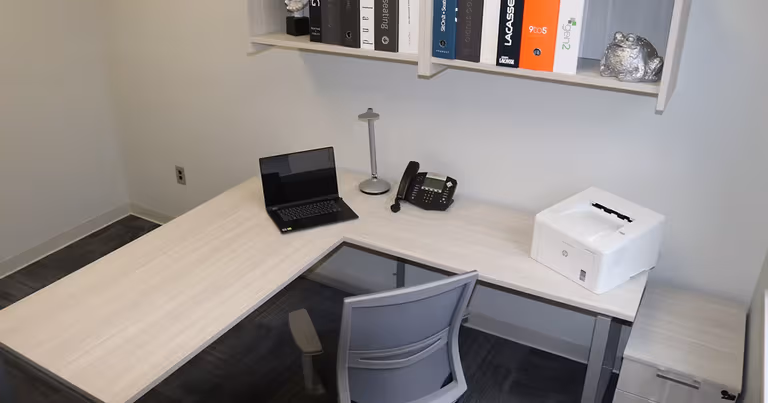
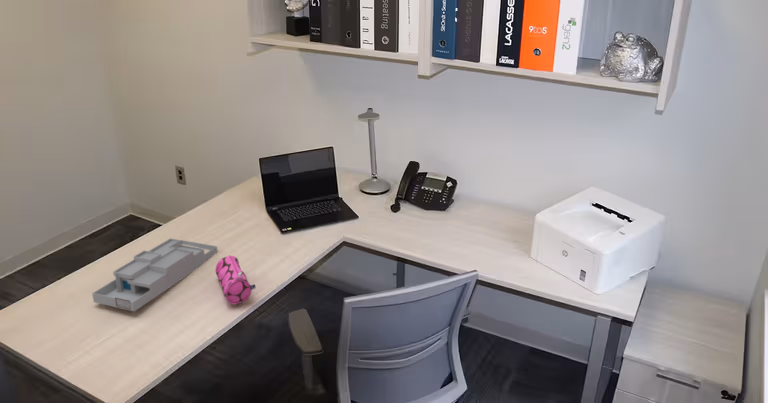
+ desk organizer (159, 265)
+ pencil case (233, 277)
